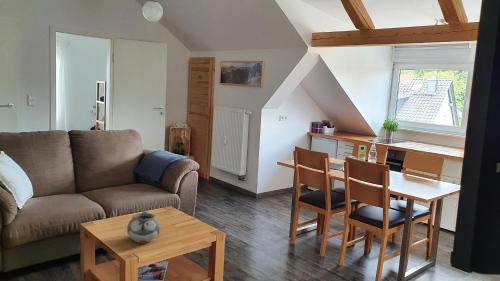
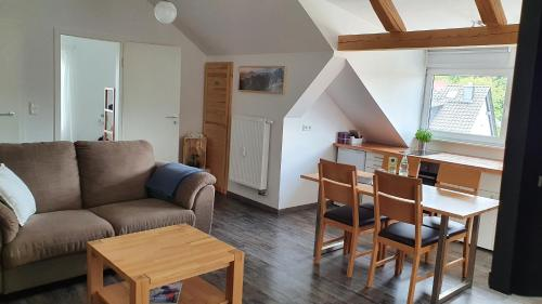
- teapot (143, 225)
